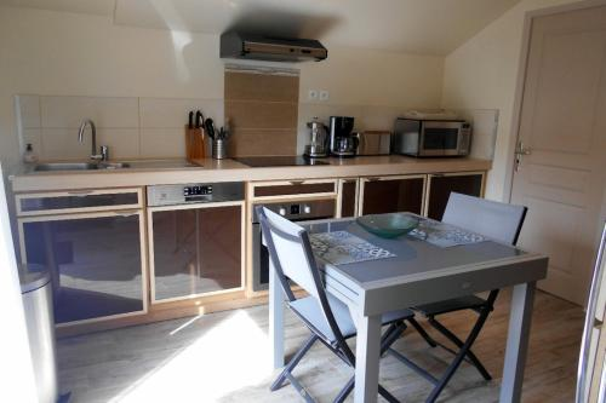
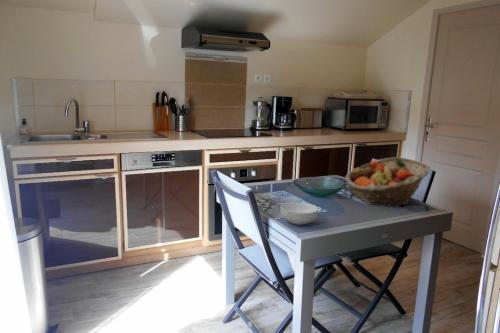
+ fruit basket (385, 179)
+ cereal bowl (298, 214)
